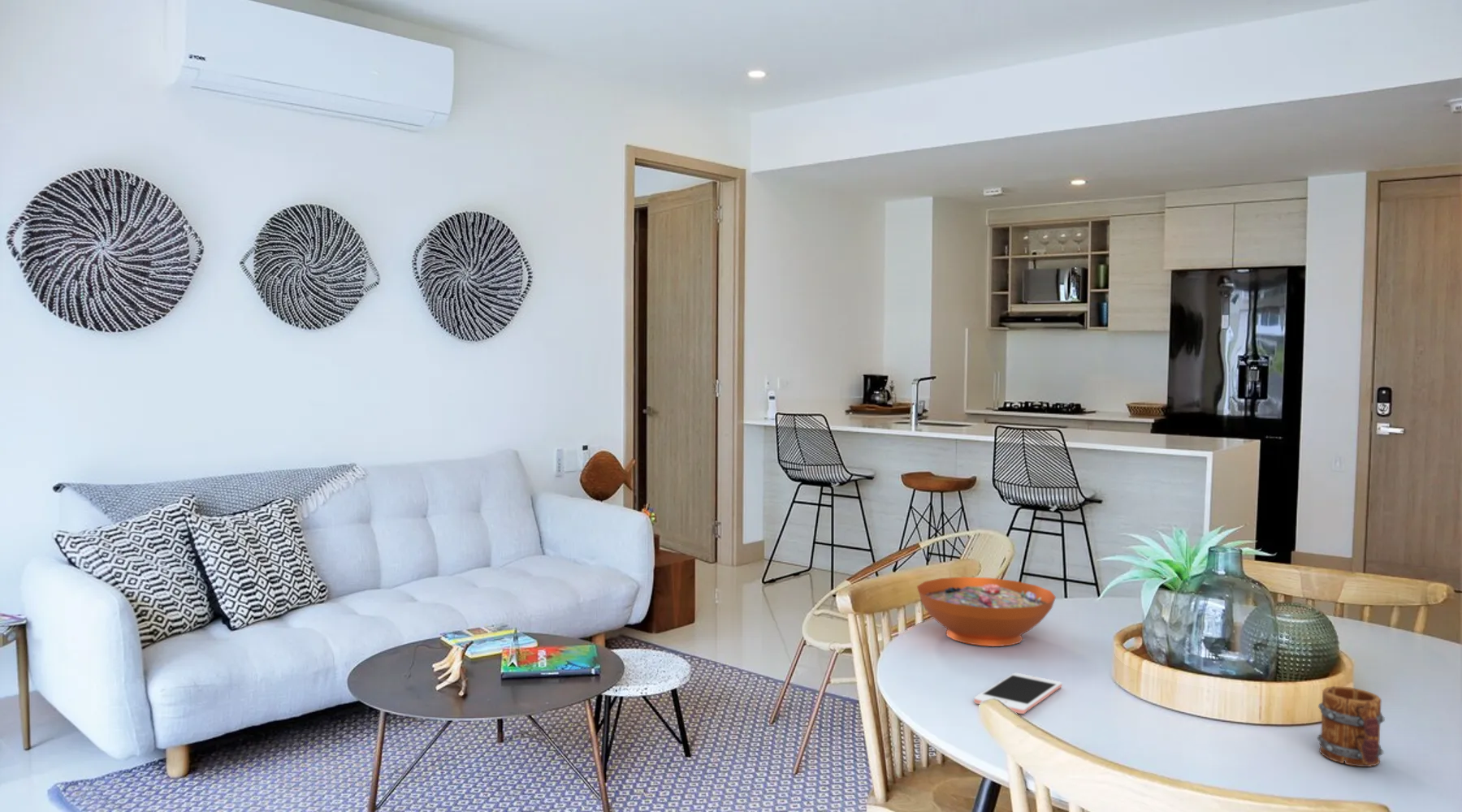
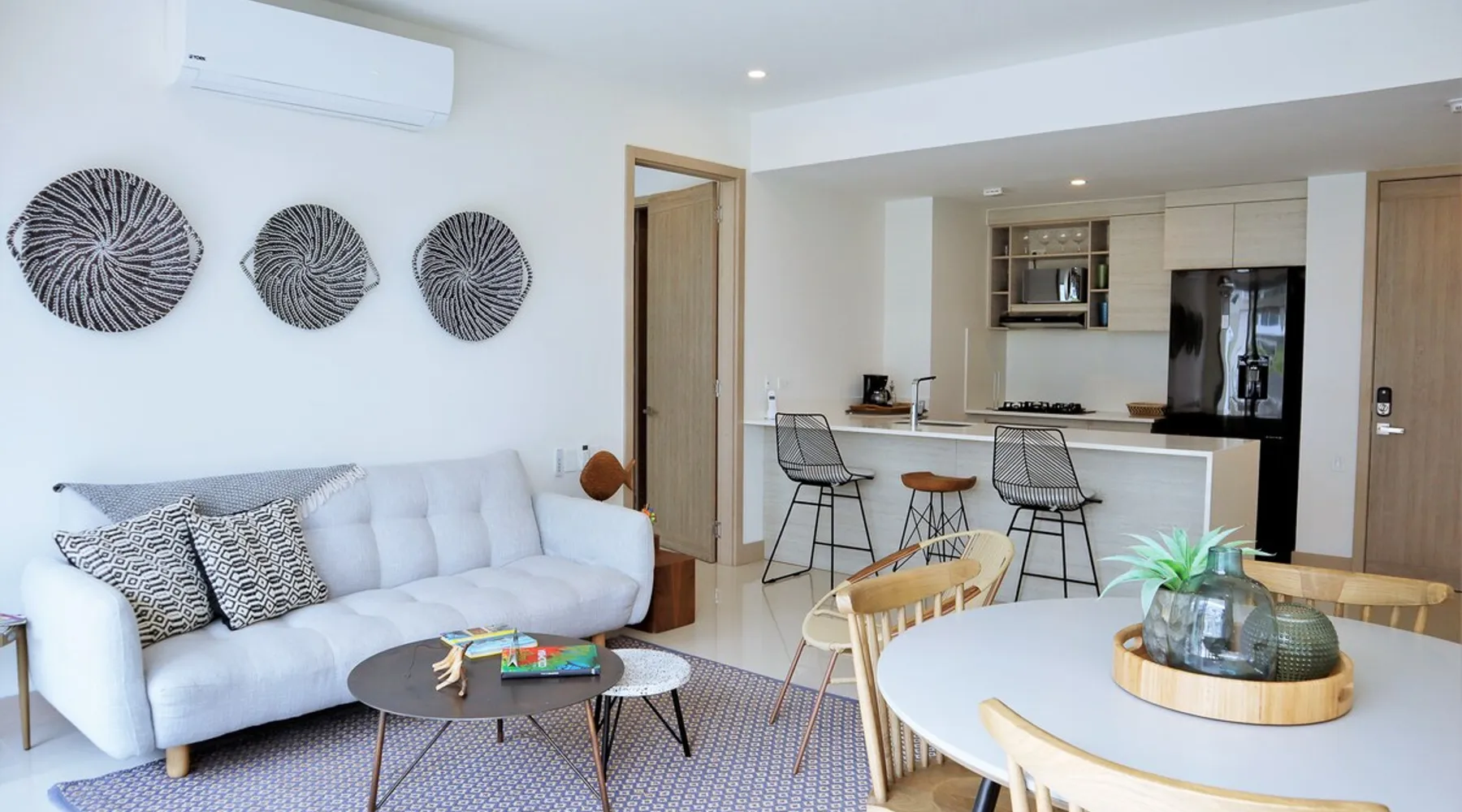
- cell phone (1019, 692)
- decorative bowl (984, 613)
- mug (1356, 726)
